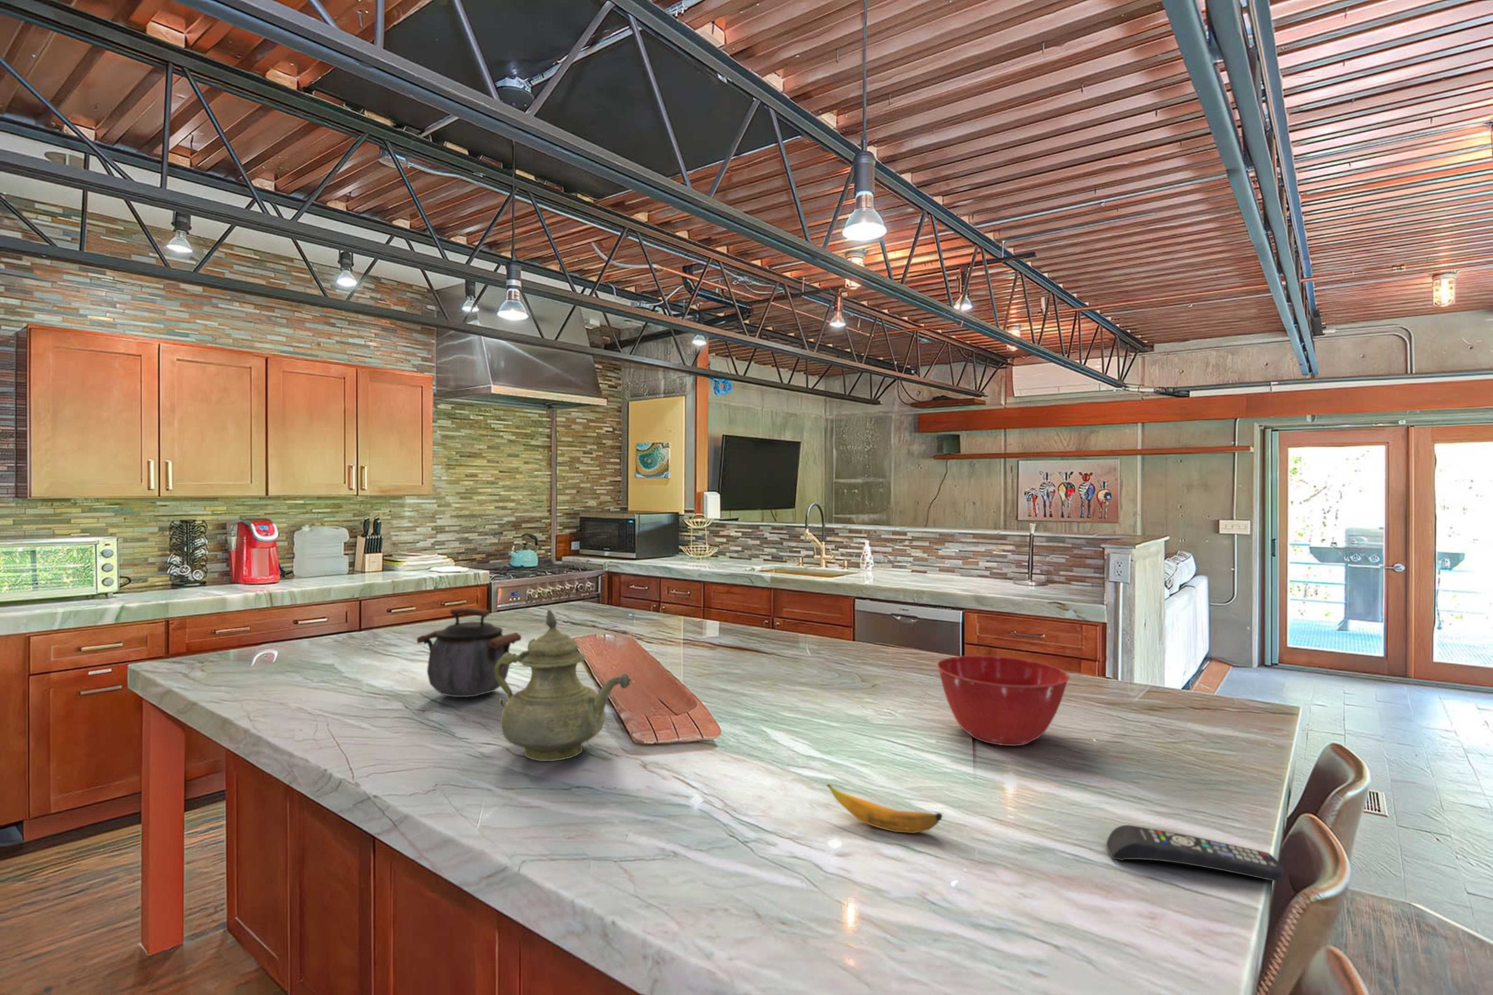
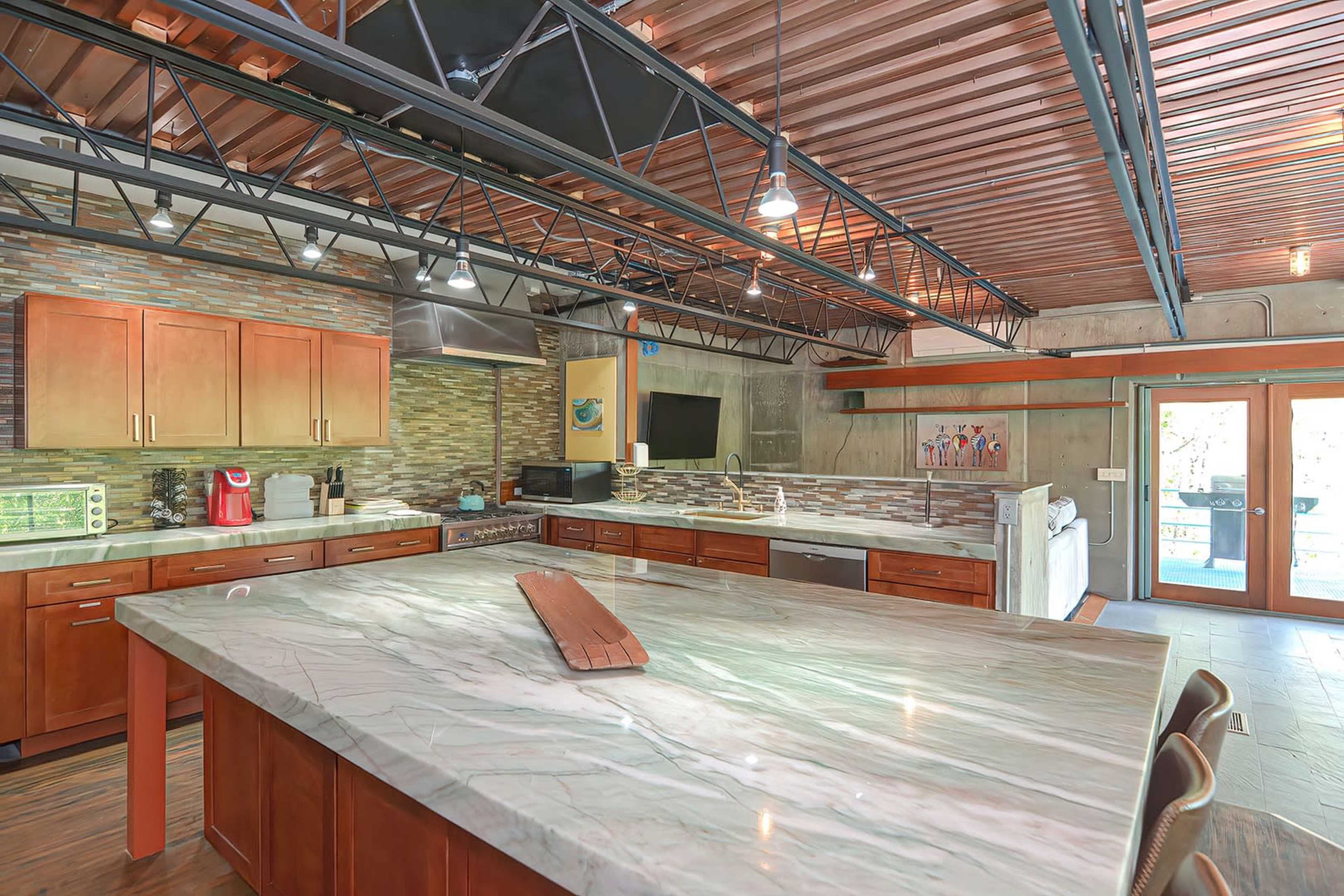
- kettle (469, 651)
- remote control (1191, 852)
- mixing bowl (1001, 702)
- banana (883, 808)
- teapot (561, 682)
